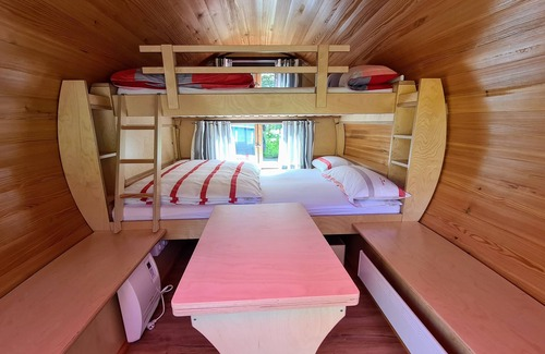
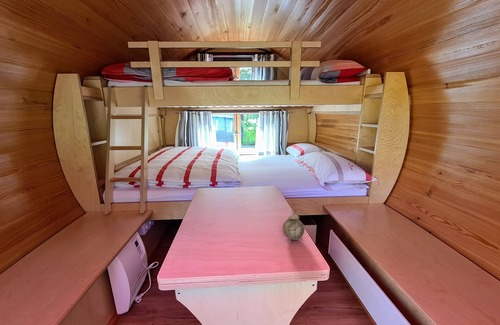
+ alarm clock (294, 224)
